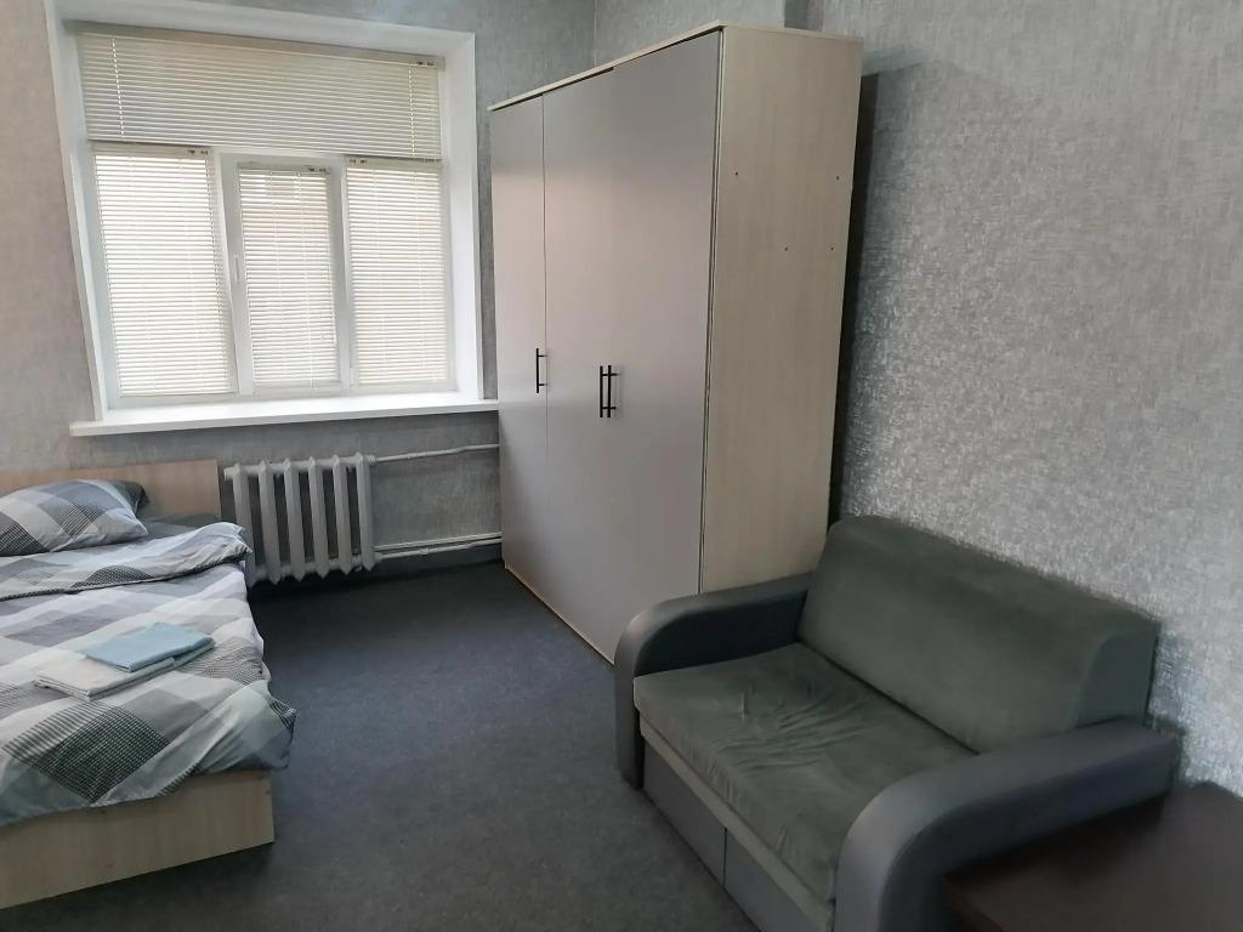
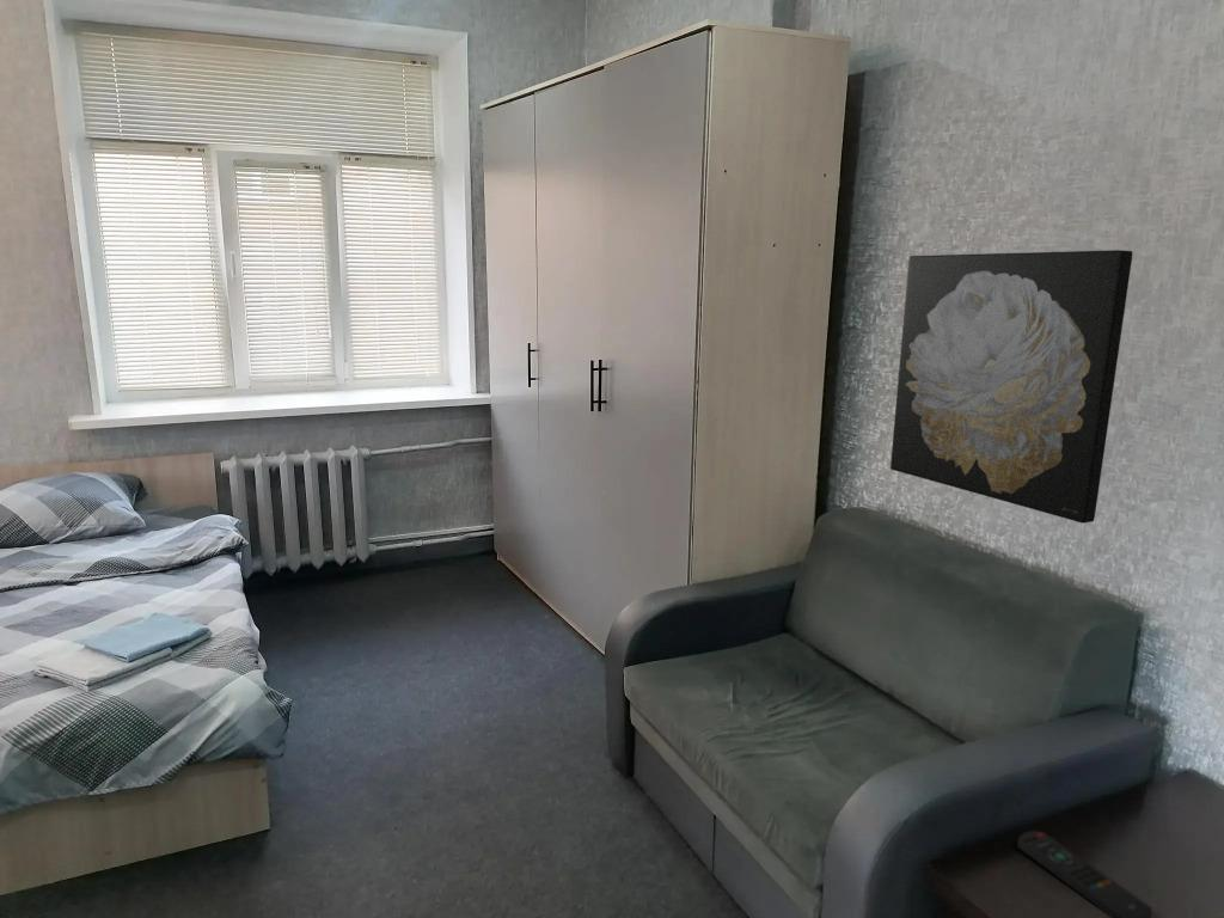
+ wall art (993, 377)
+ remote control (1081, 875)
